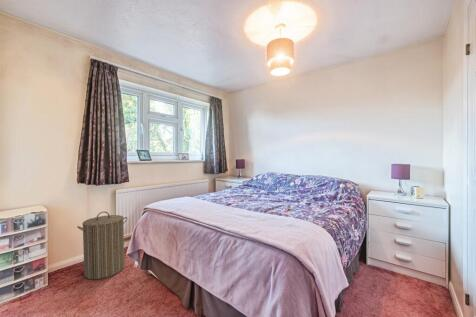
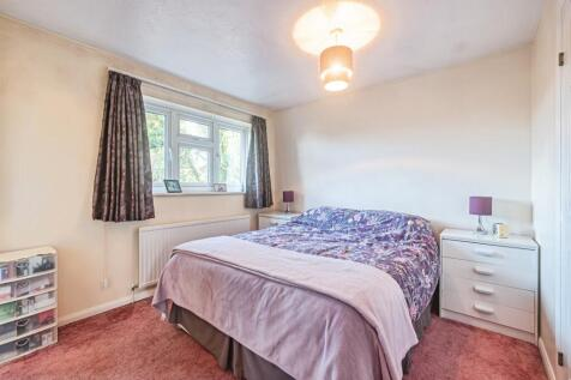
- laundry hamper (104, 240)
